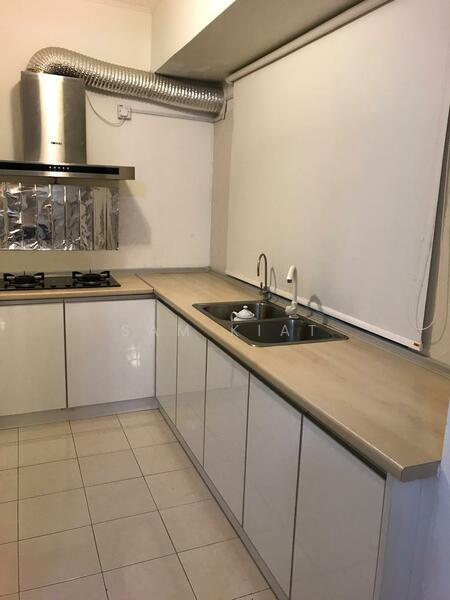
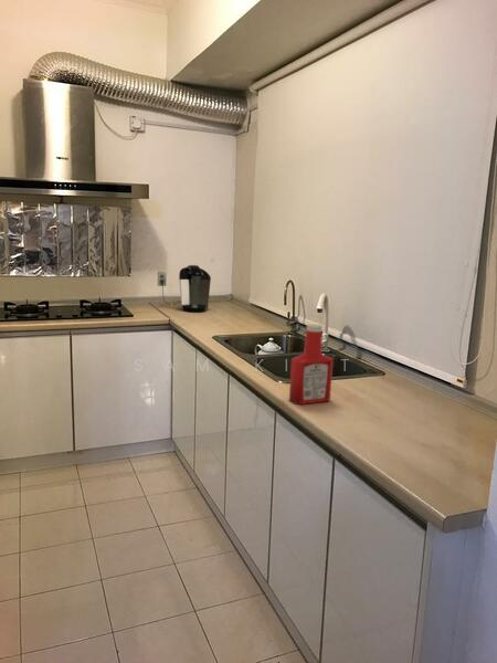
+ coffee maker (184, 287)
+ soap bottle (311, 362)
